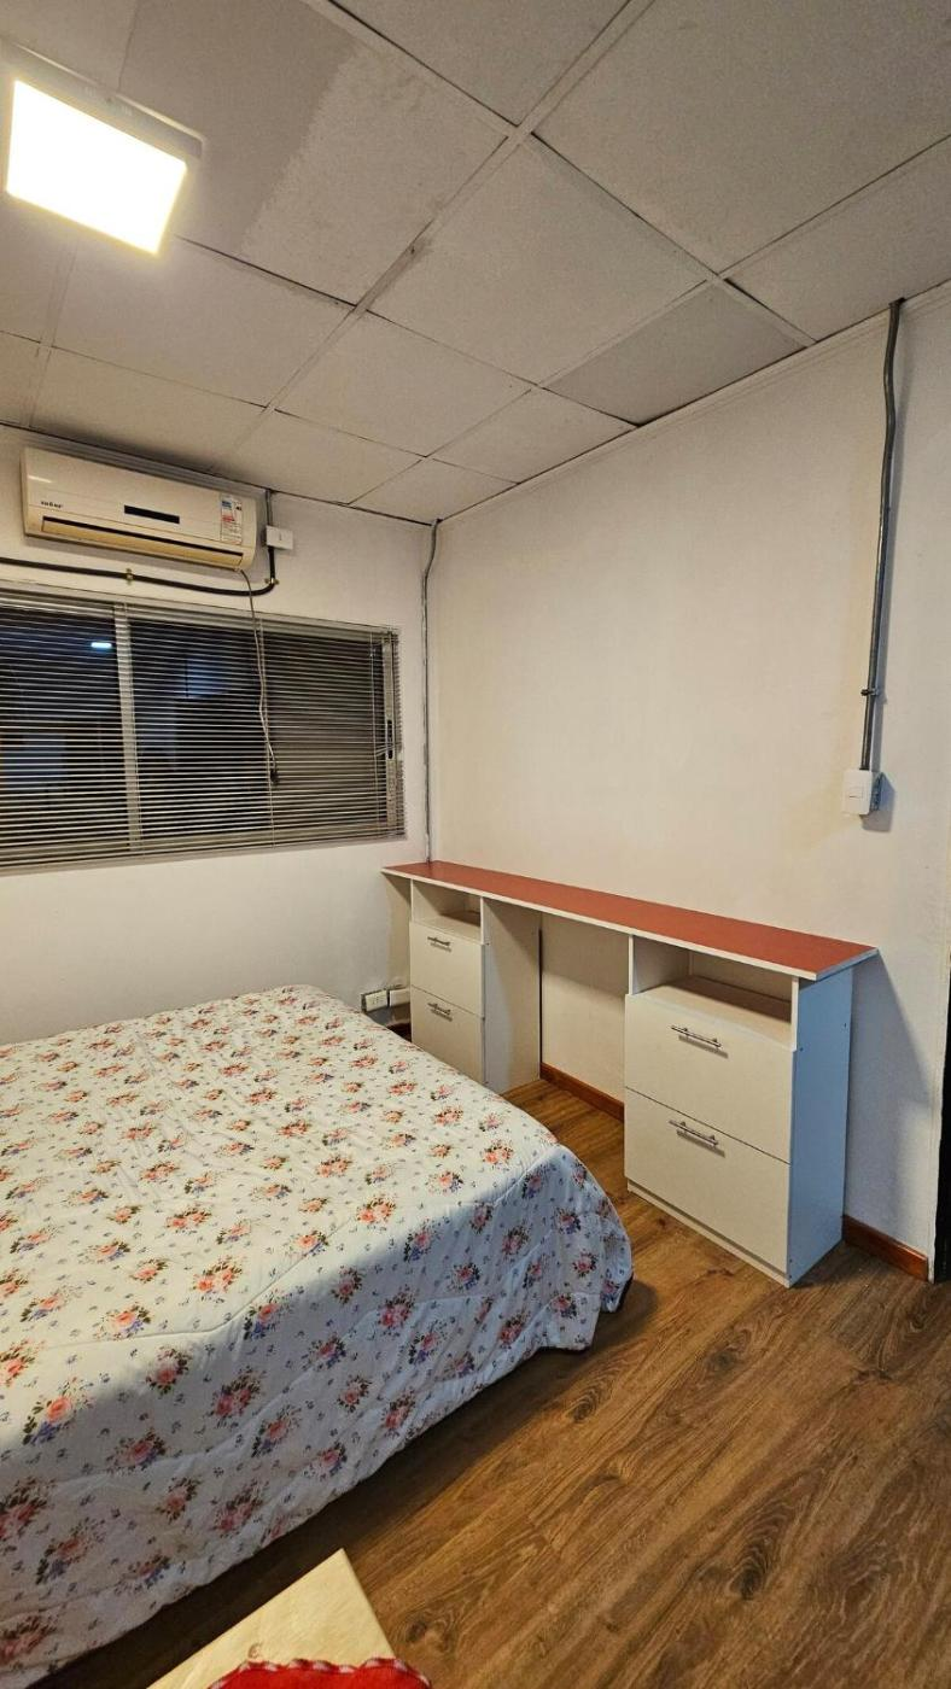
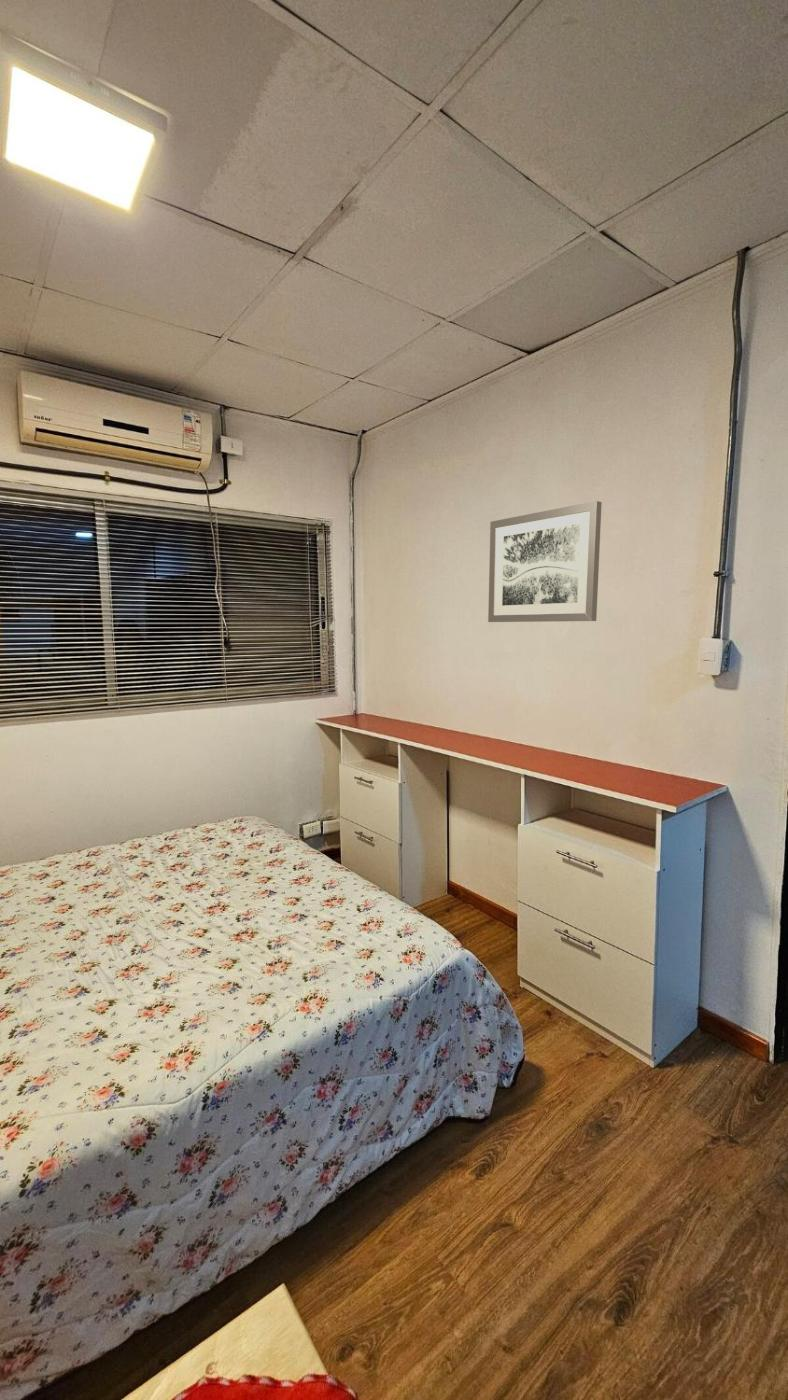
+ wall art (539, 567)
